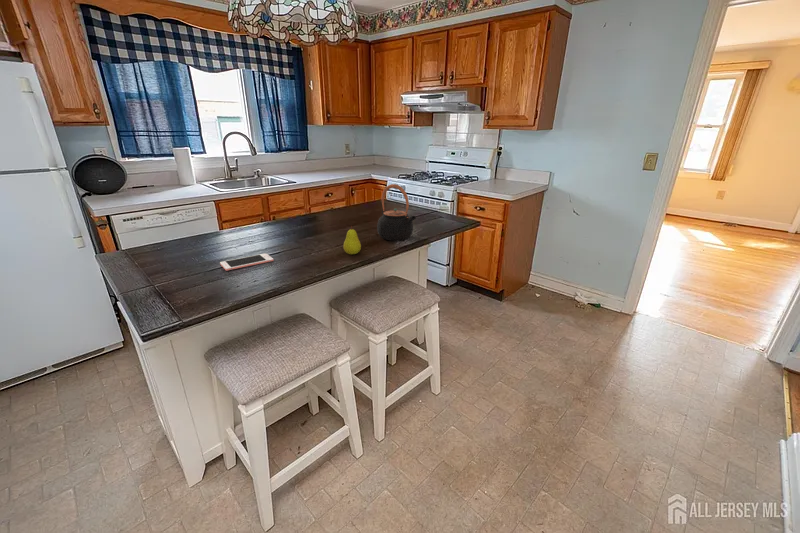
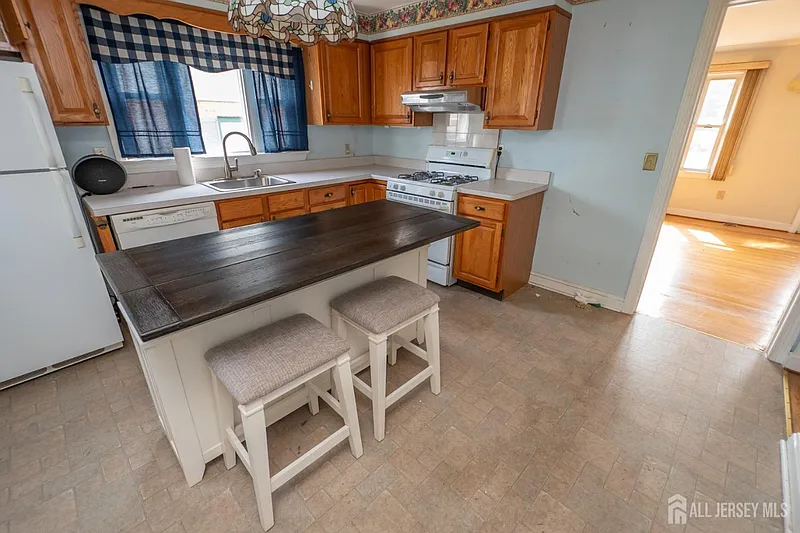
- cell phone (247, 261)
- fruit (352, 239)
- teapot (397, 211)
